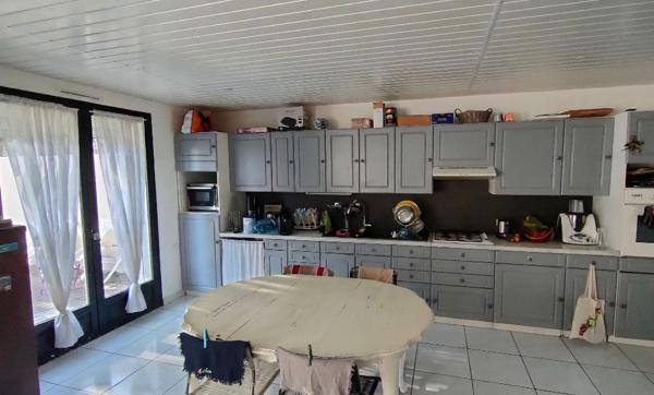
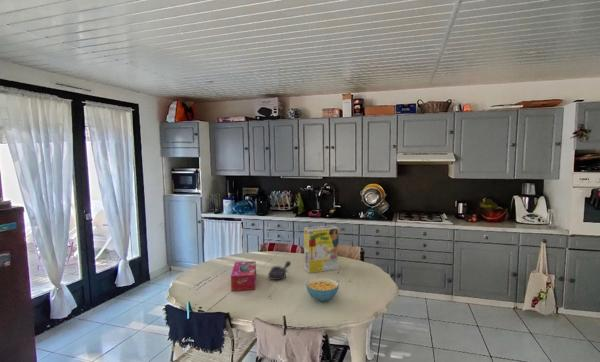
+ tissue box (244, 275)
+ cereal box (321, 248)
+ teapot (281, 270)
+ cereal bowl (322, 291)
